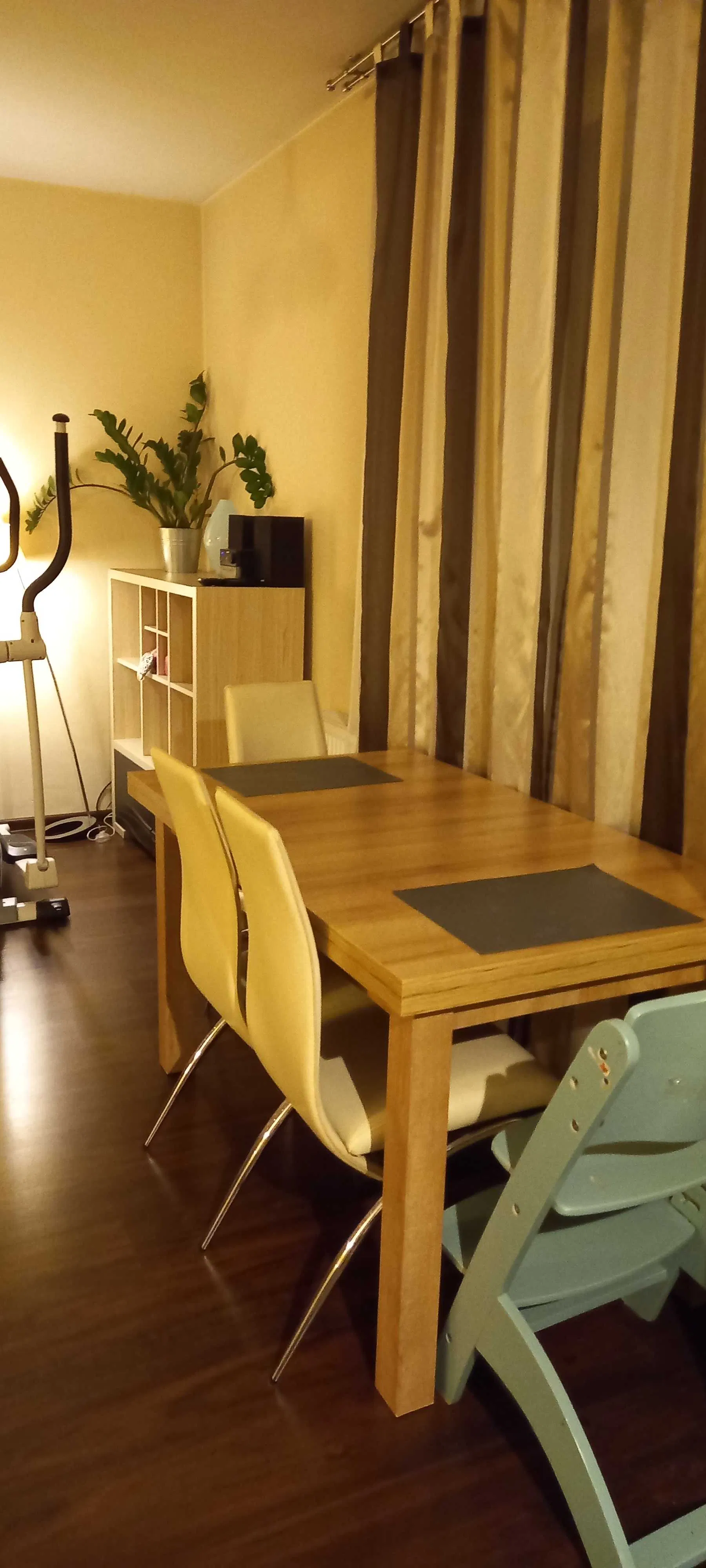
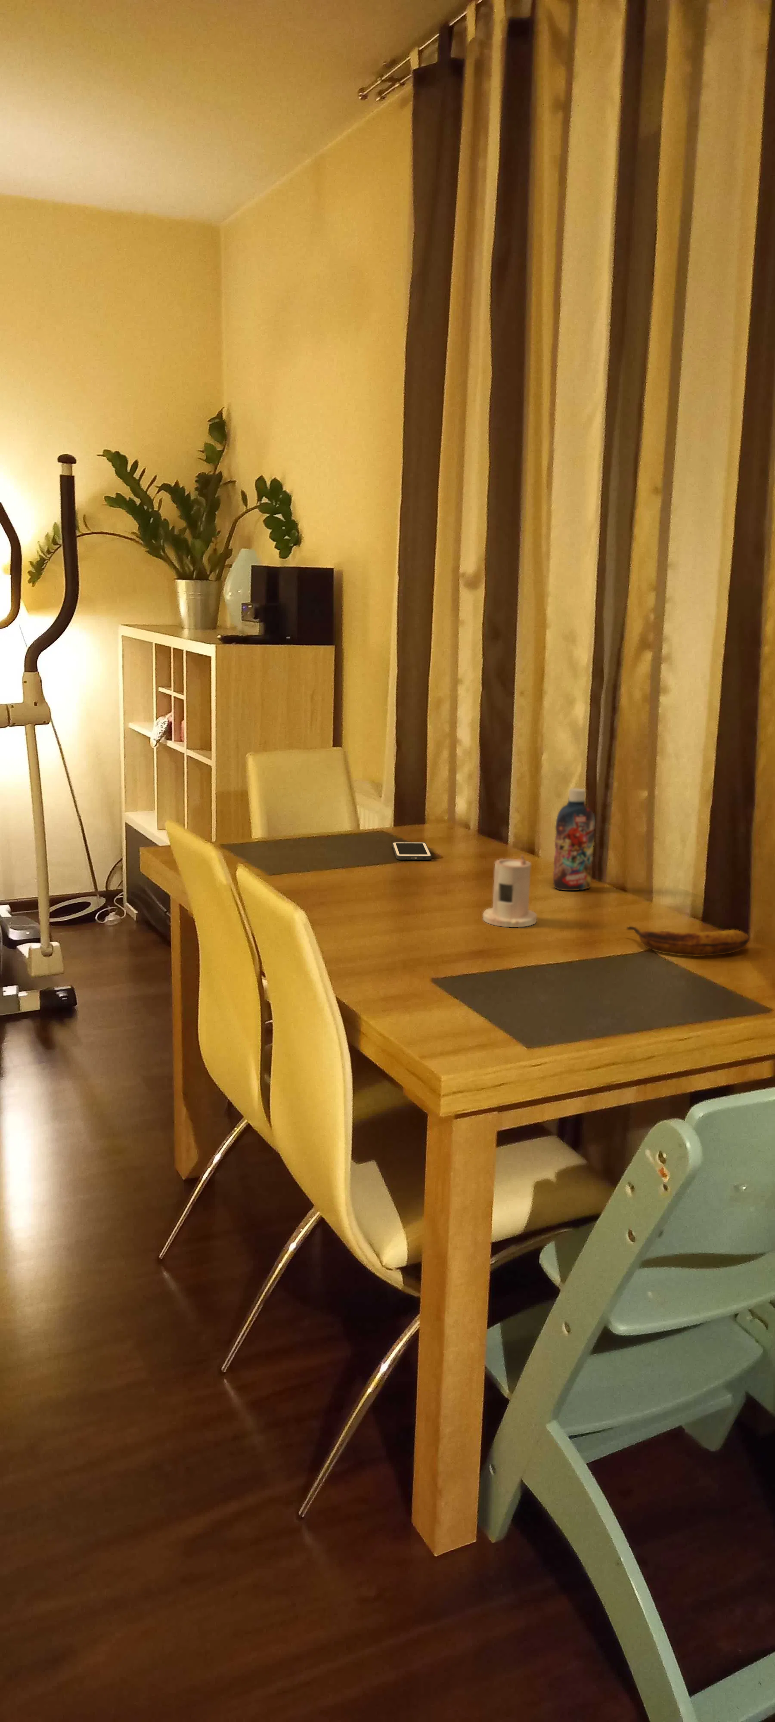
+ bottle (574, 839)
+ candle (510, 887)
+ banana (693, 938)
+ cell phone (412, 851)
